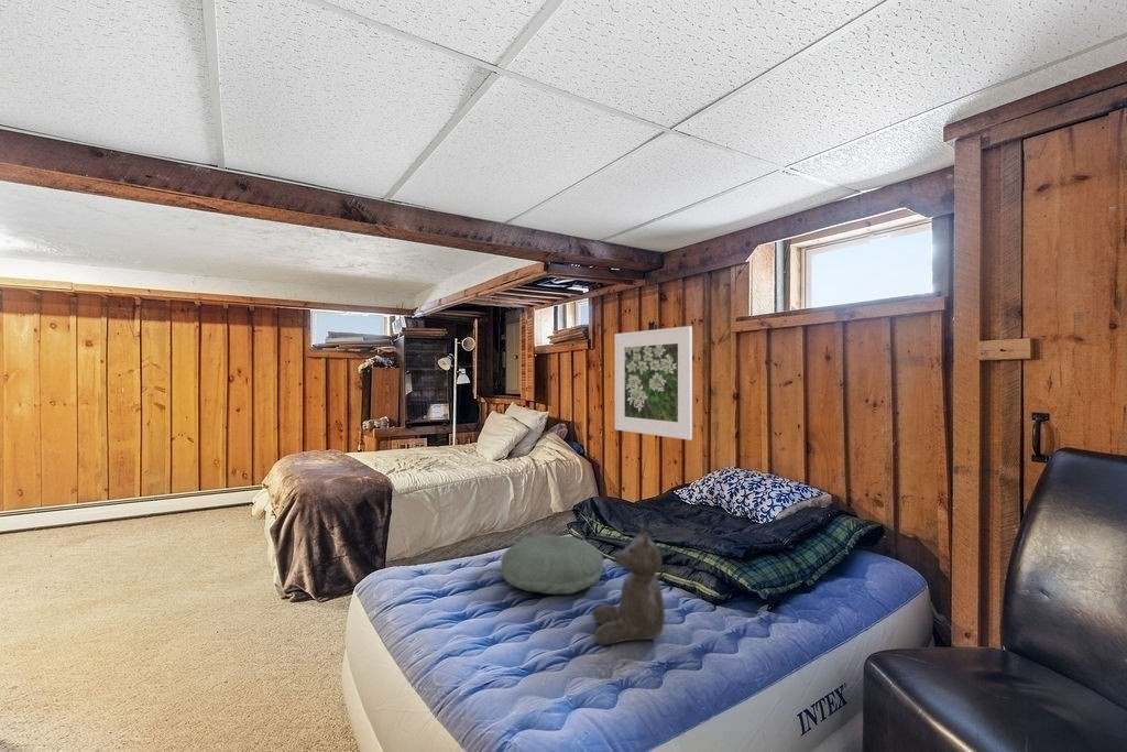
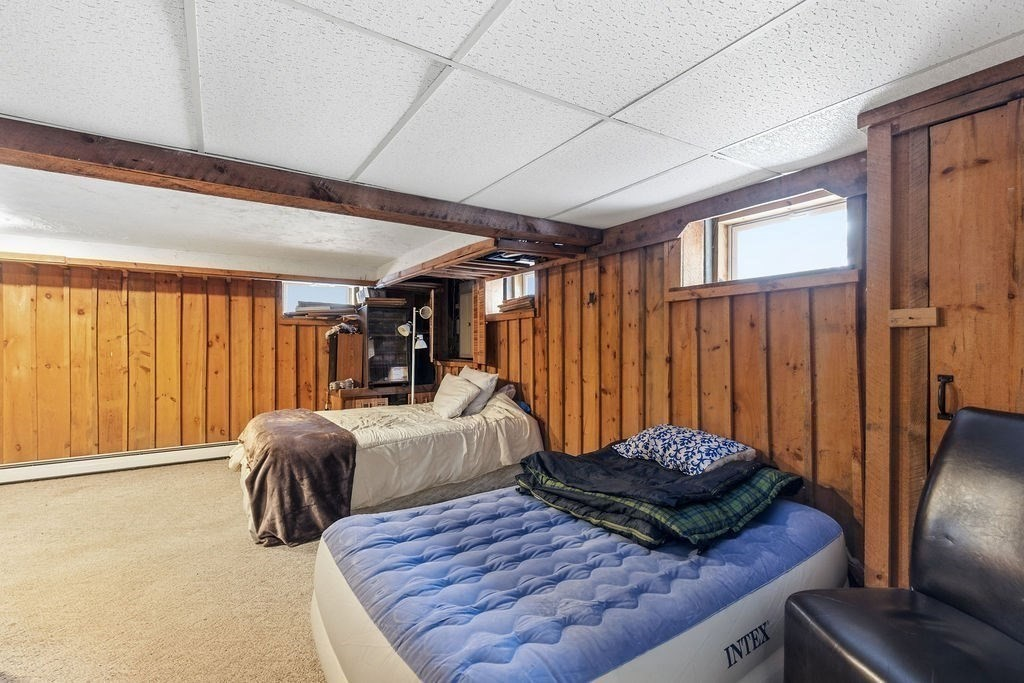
- pillow (551, 560)
- teddy bear (627, 580)
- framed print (649, 382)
